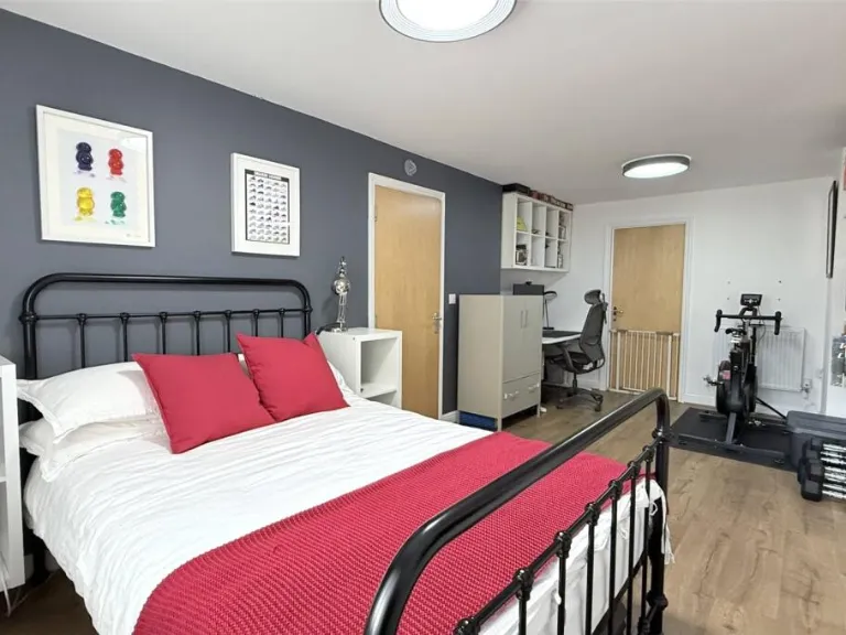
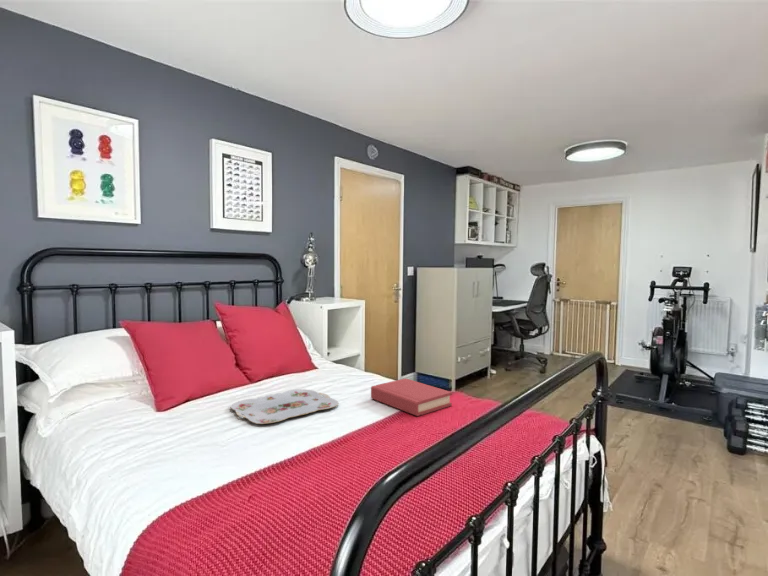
+ hardback book (410, 395)
+ serving tray (285, 405)
